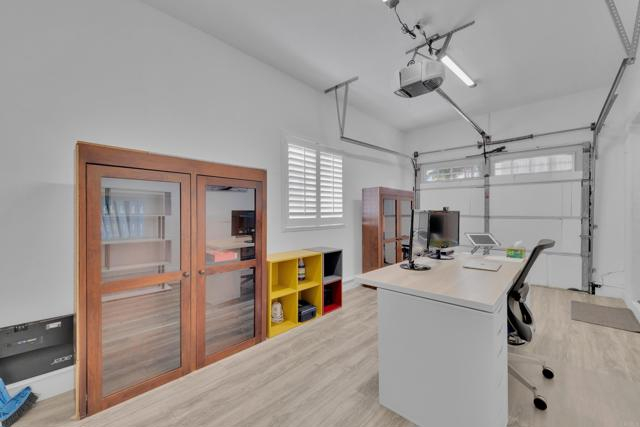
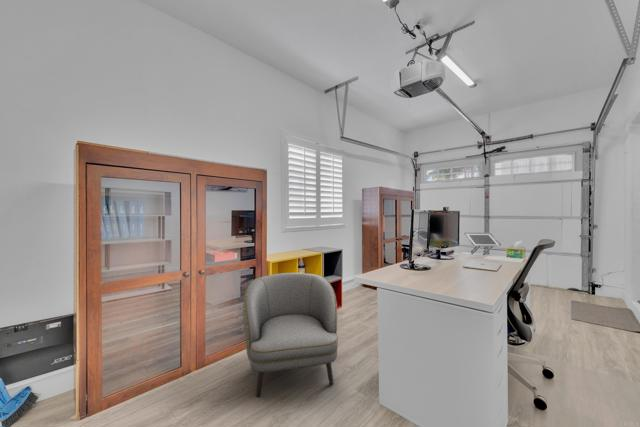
+ armchair (291, 324)
